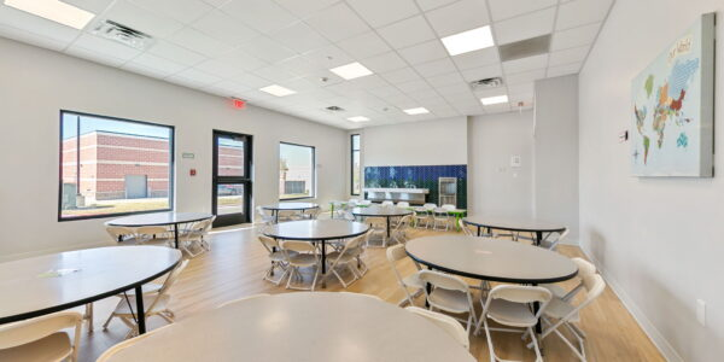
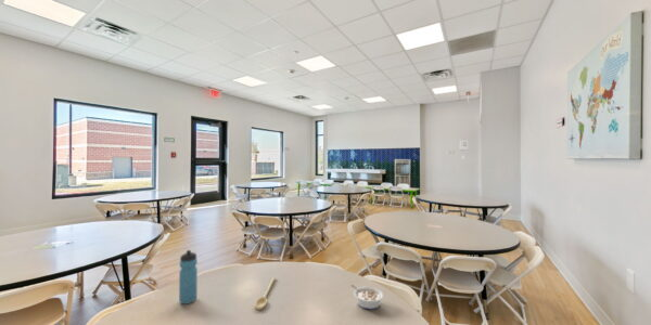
+ water bottle (188, 275)
+ legume (367, 297)
+ spoon (267, 290)
